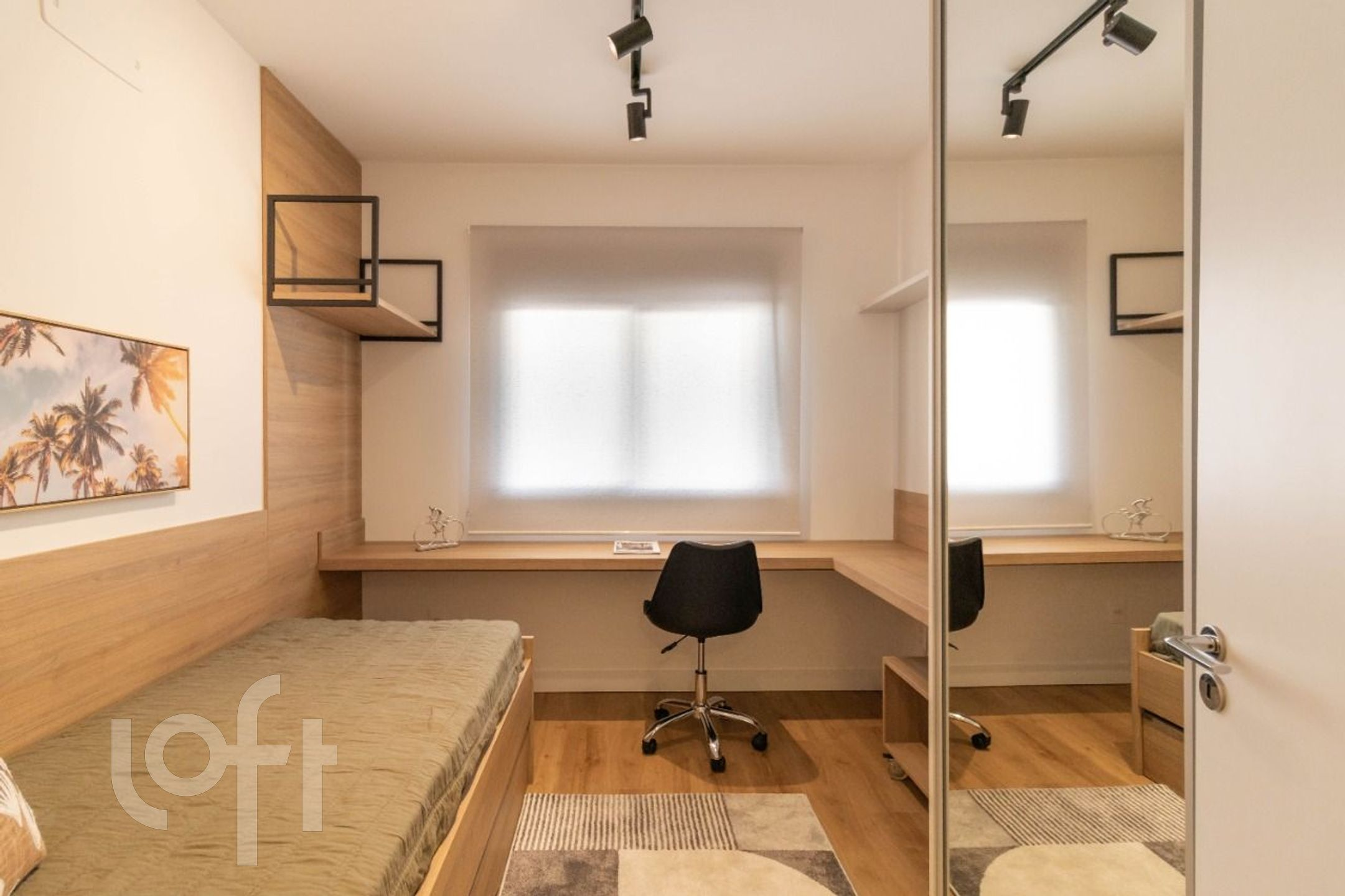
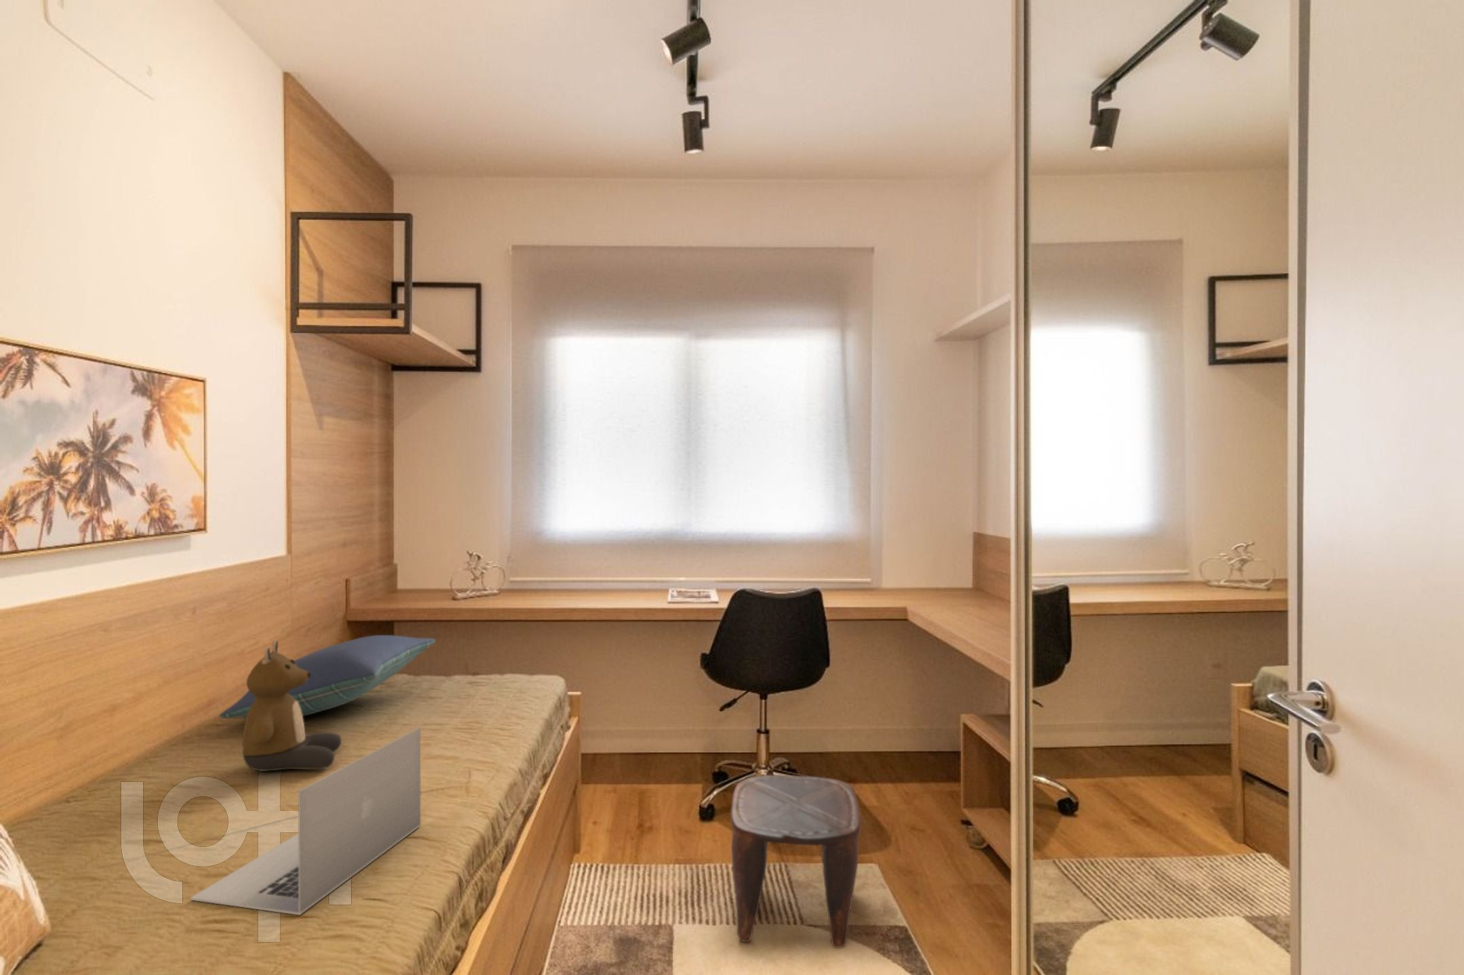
+ bear (293, 703)
+ pillow (336, 675)
+ stool (795, 844)
+ laptop (317, 805)
